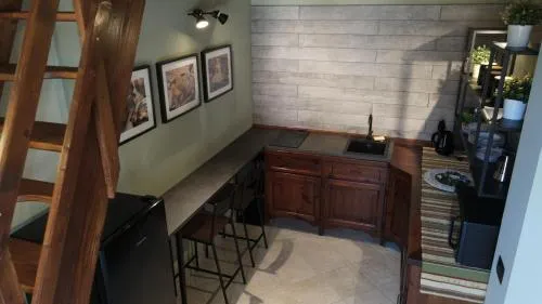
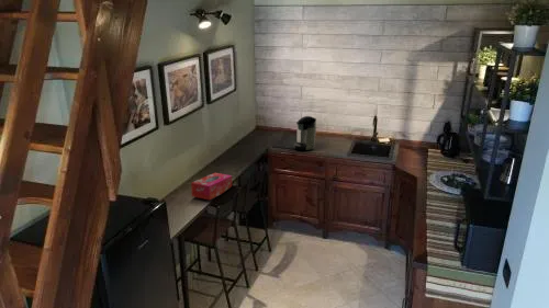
+ tissue box (212, 185)
+ coffee maker (303, 130)
